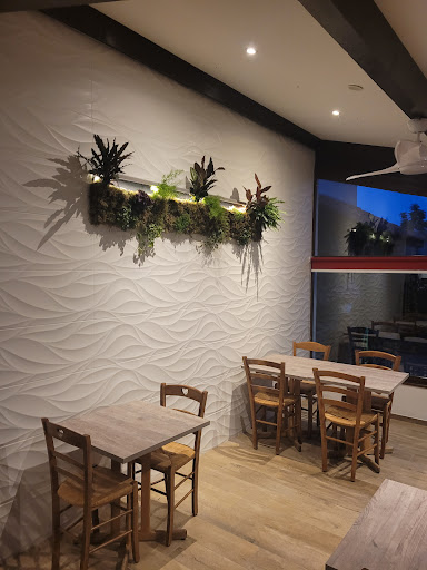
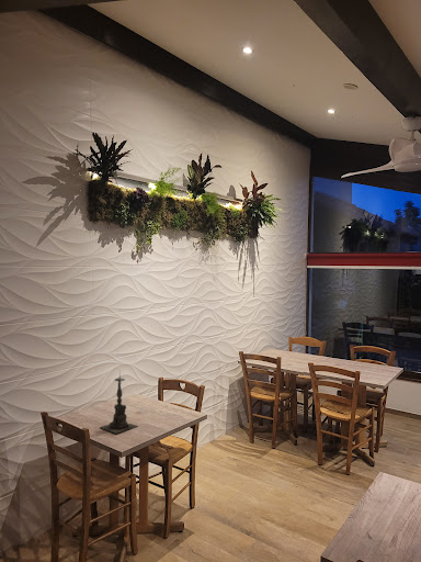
+ candle holder (120, 398)
